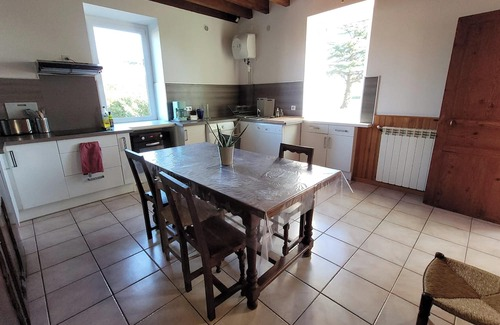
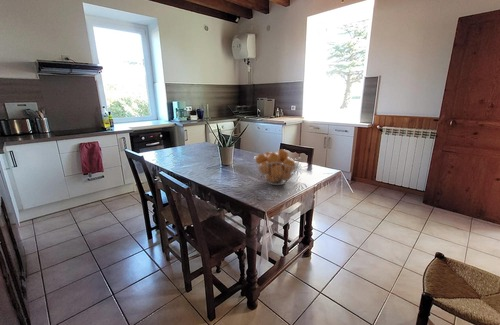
+ fruit basket (276, 166)
